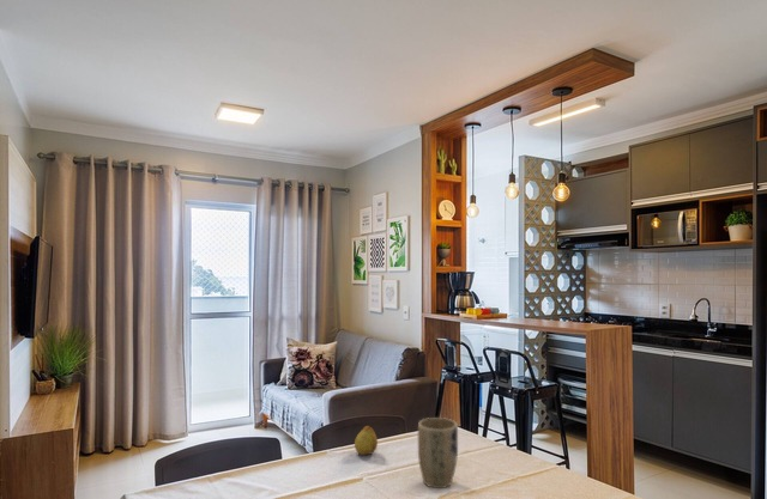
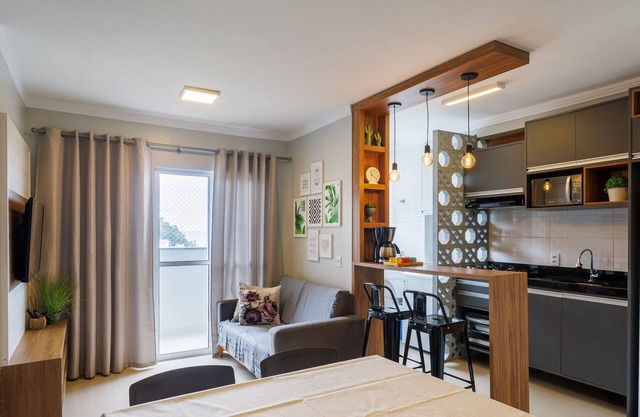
- fruit (366, 437)
- plant pot (437, 452)
